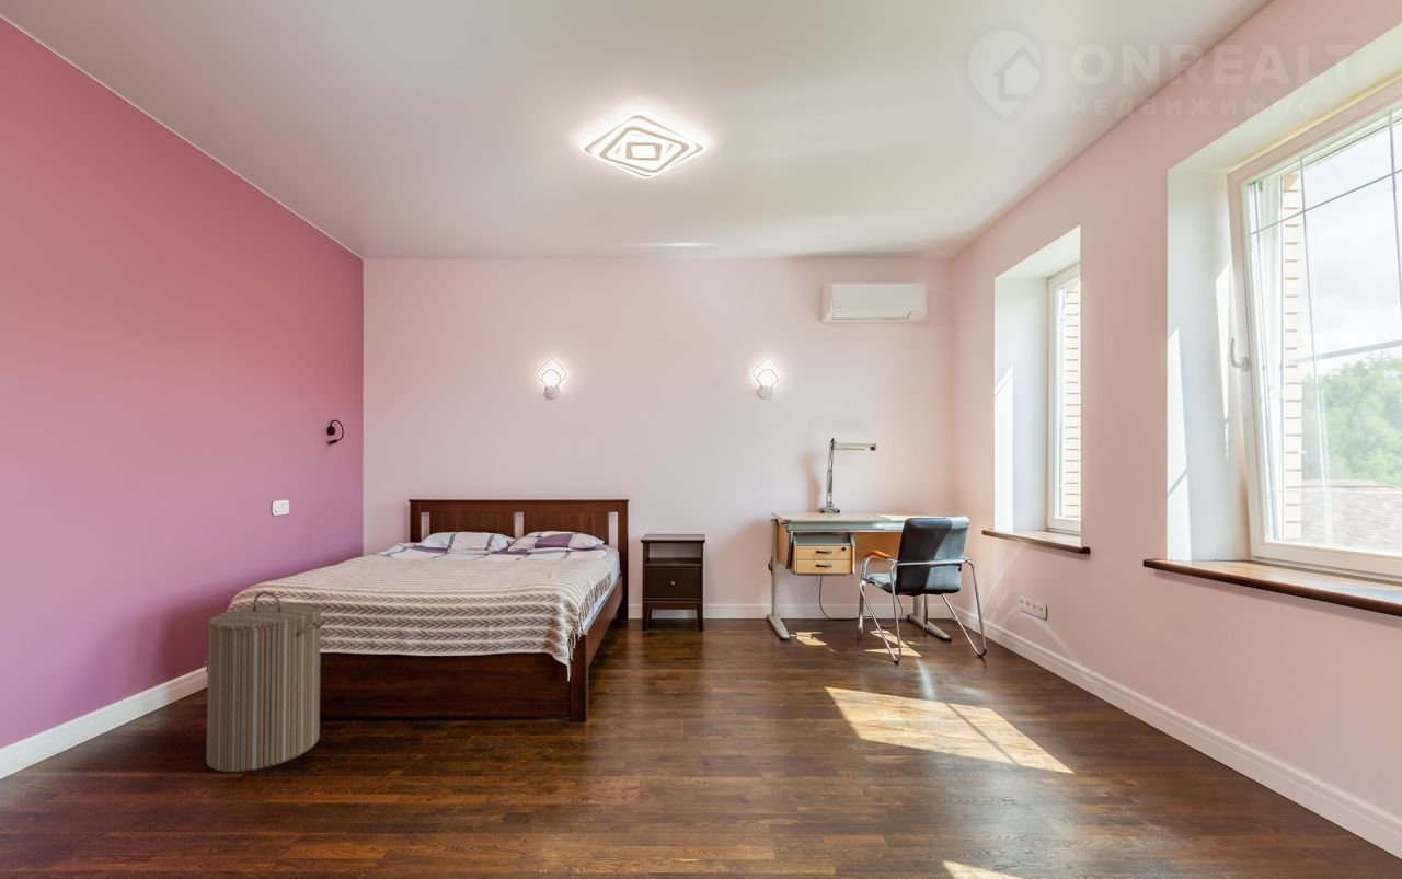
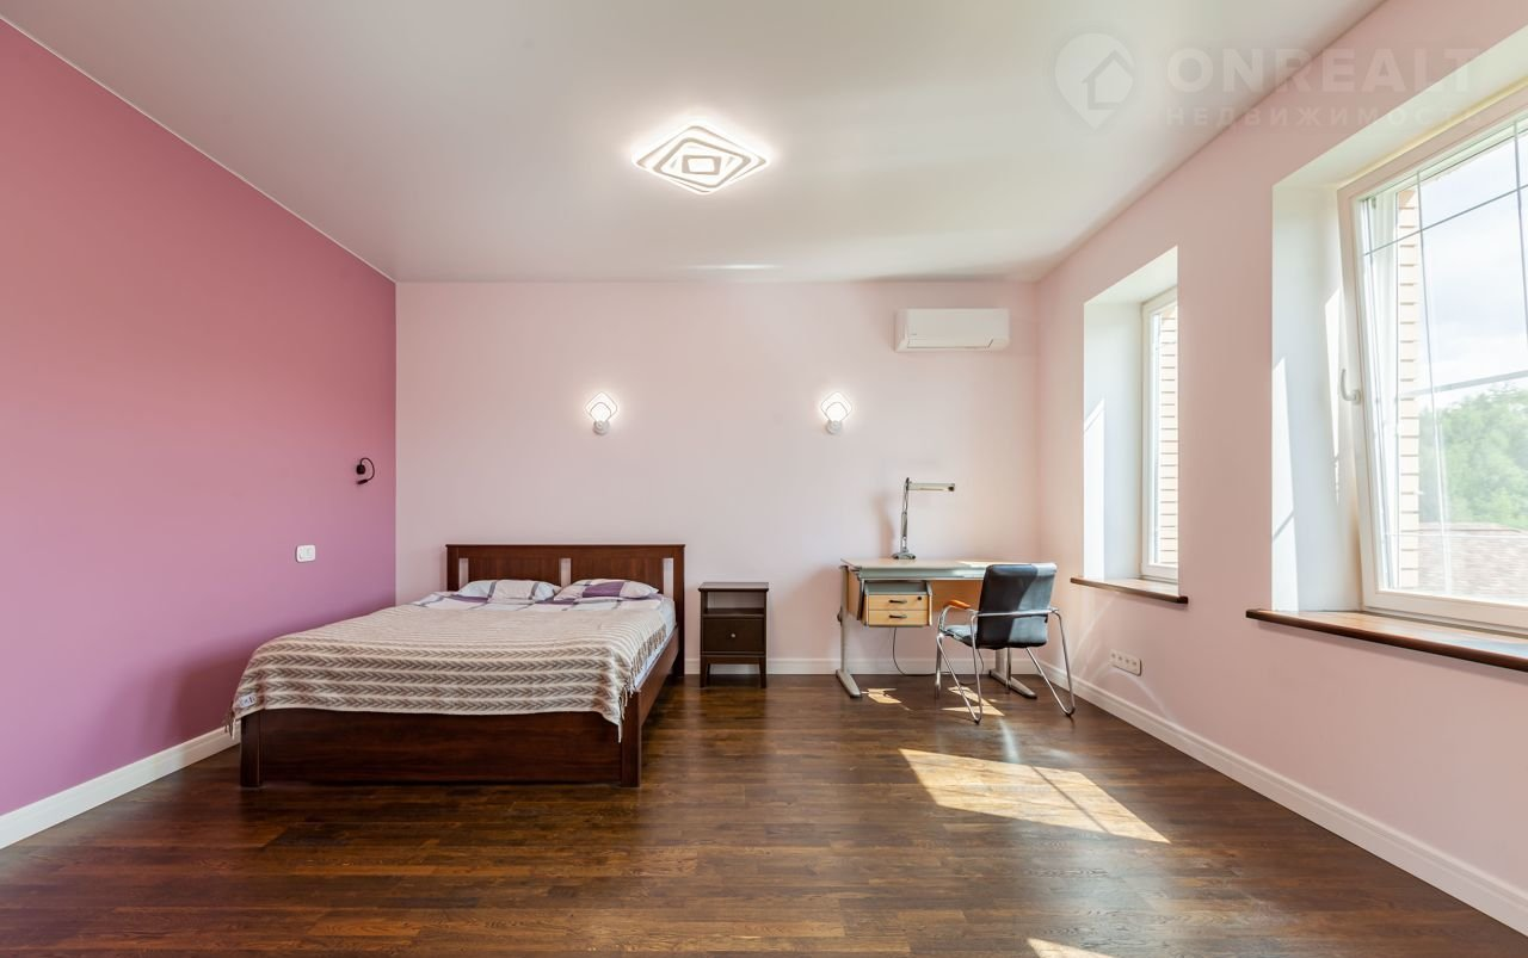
- laundry hamper (266, 670)
